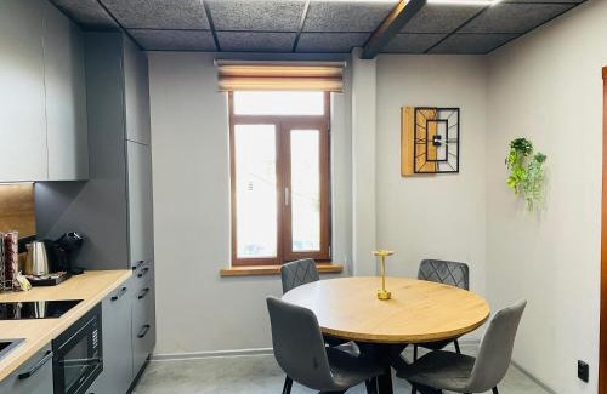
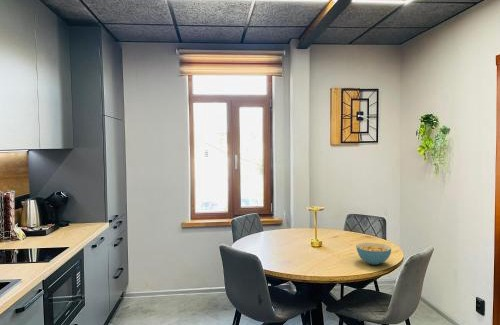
+ cereal bowl (373, 255)
